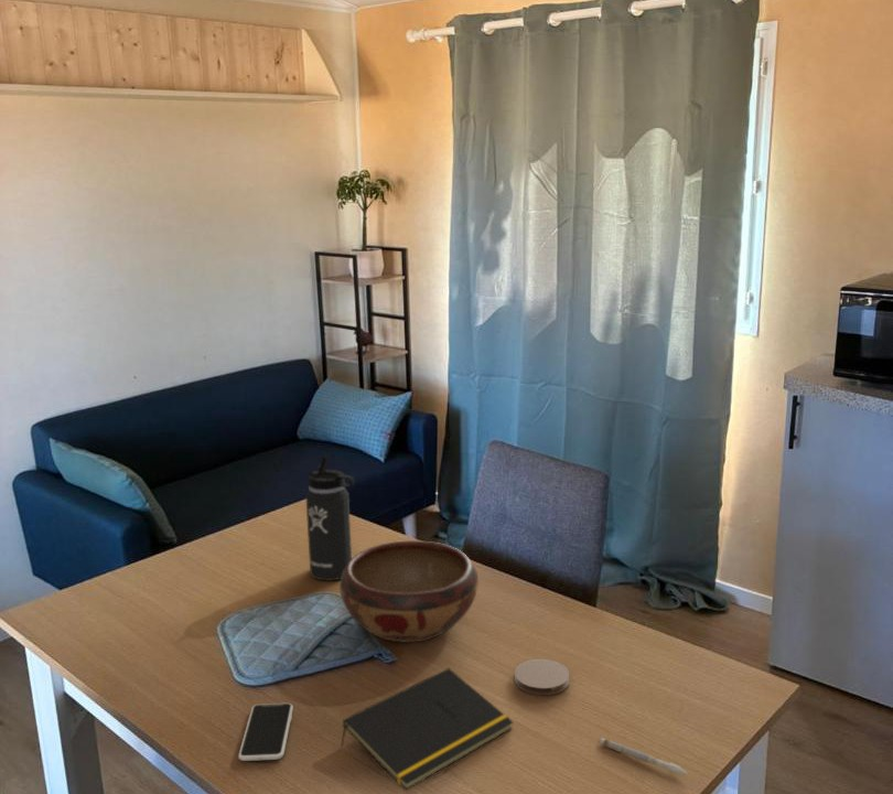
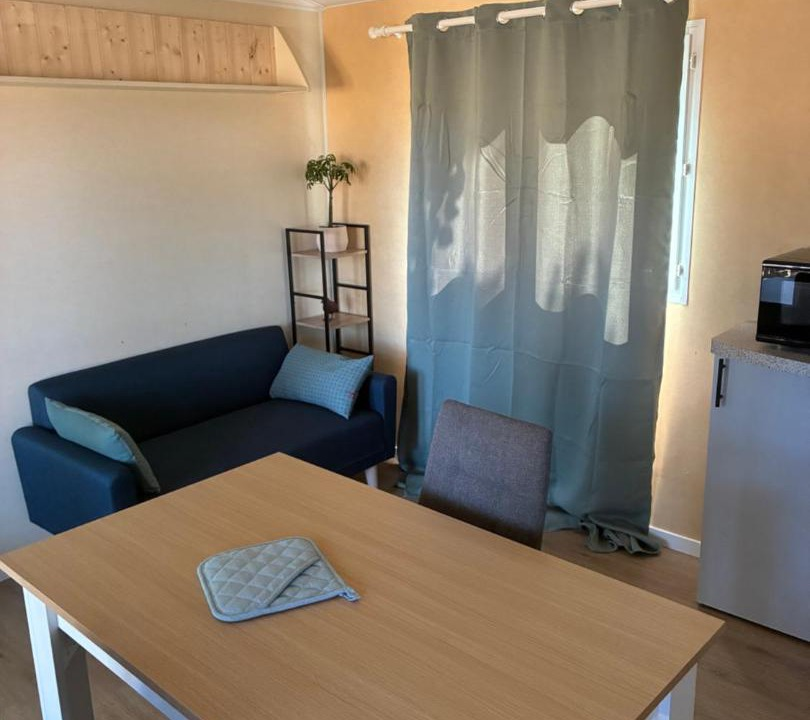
- coaster (541, 676)
- notepad (429, 723)
- smartphone (267, 730)
- toy rocket (642, 755)
- decorative bowl (409, 594)
- thermos bottle (332, 515)
